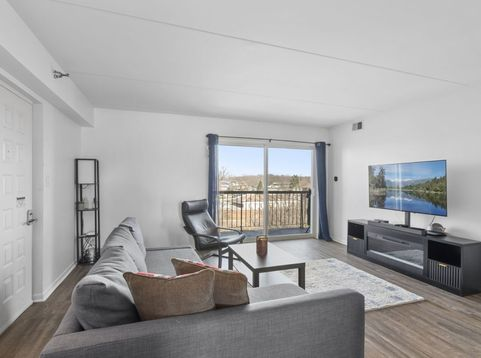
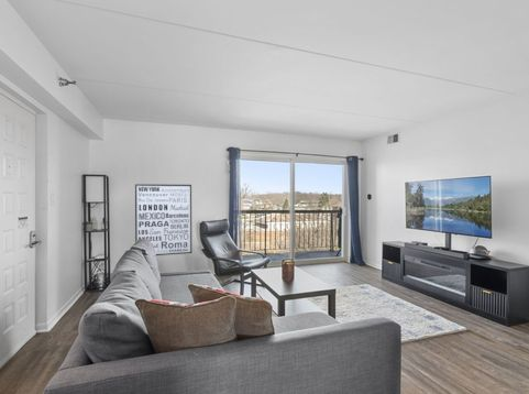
+ wall art (164, 219)
